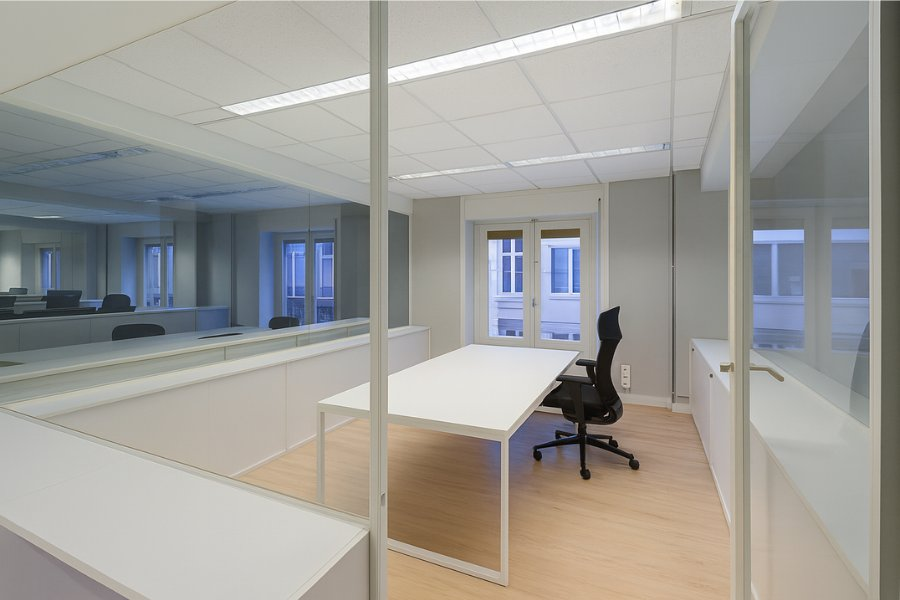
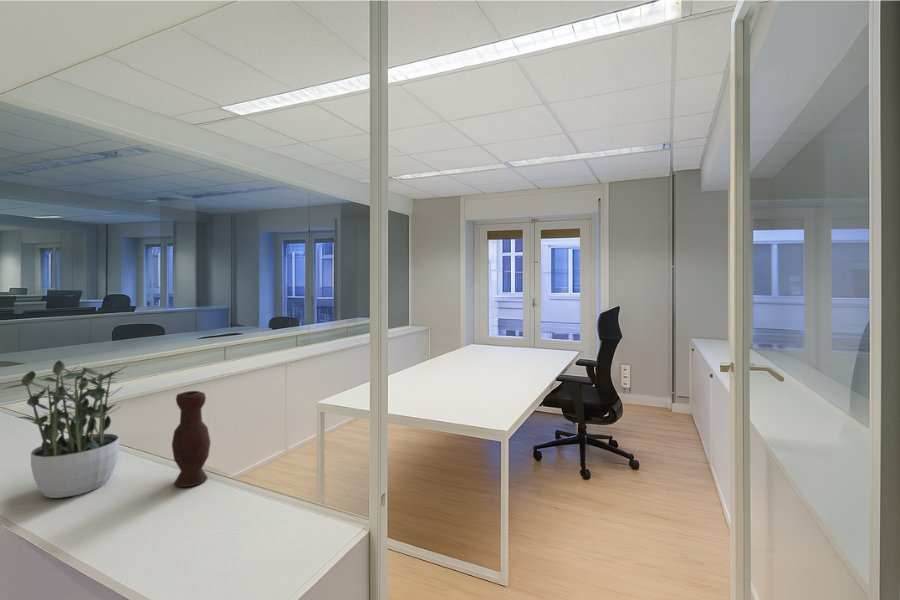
+ potted plant (71, 422)
+ vase (191, 436)
